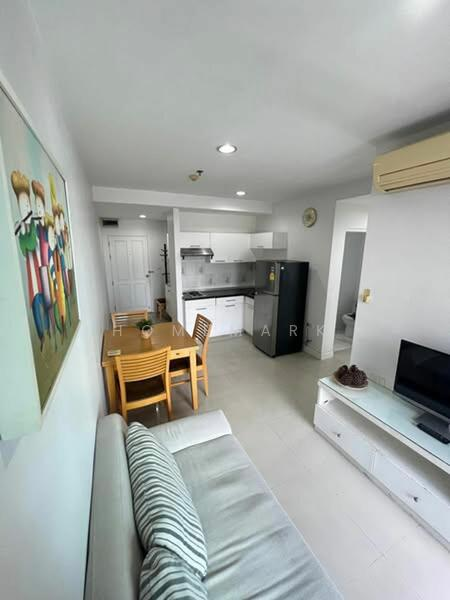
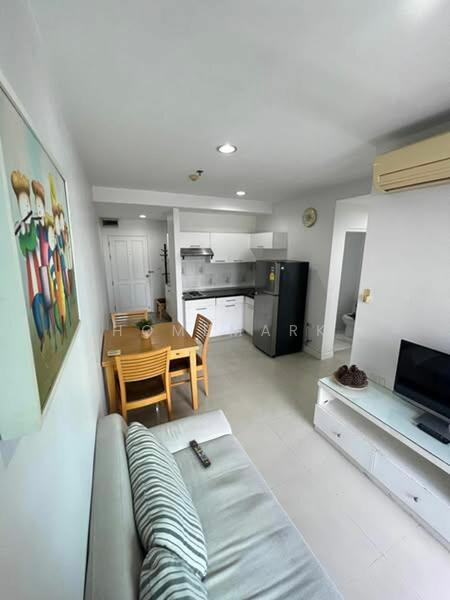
+ remote control (199, 452)
